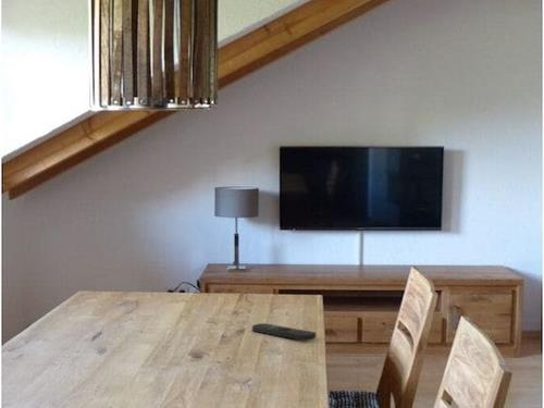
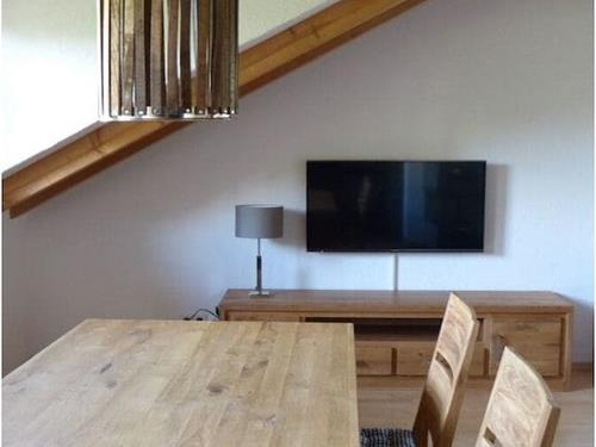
- remote control (283, 331)
